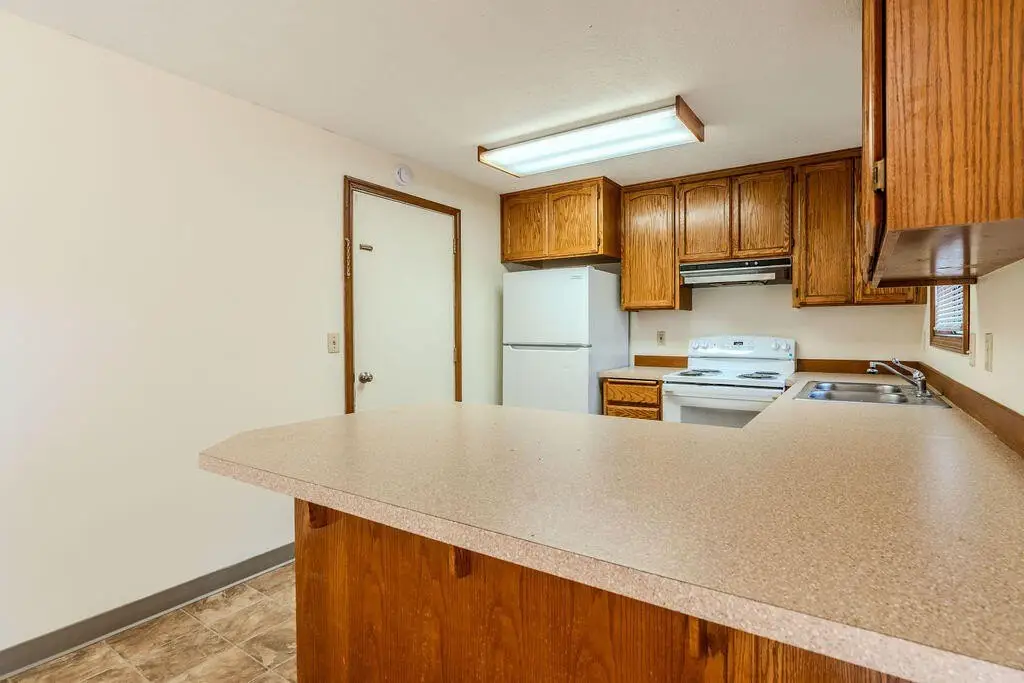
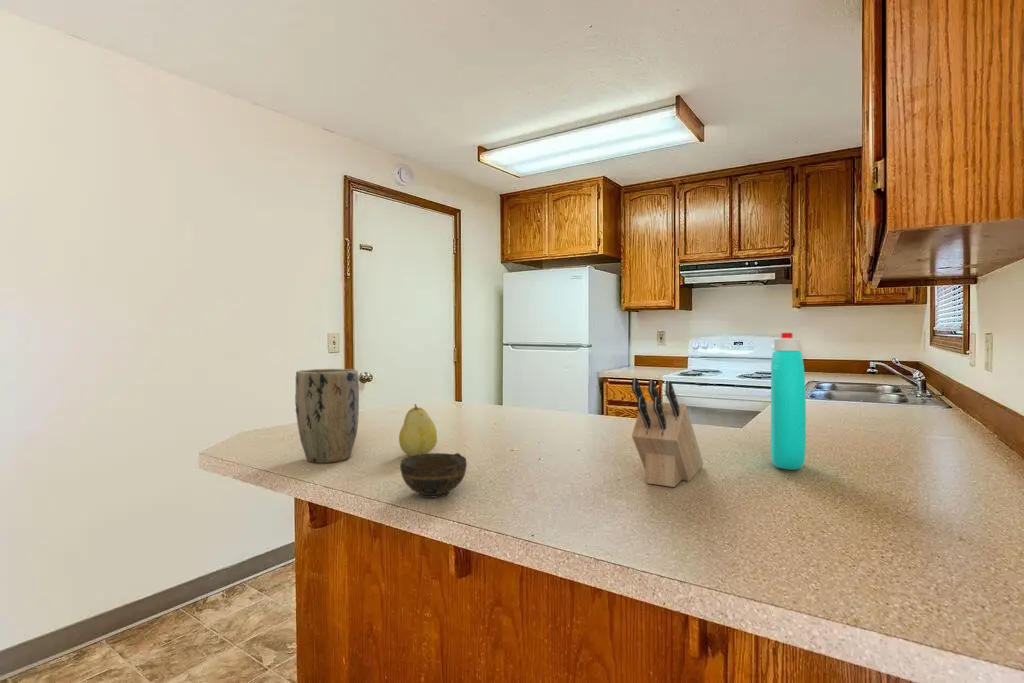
+ fruit (417, 428)
+ knife block (667, 426)
+ bottle (787, 400)
+ cup (438, 475)
+ plant pot (327, 414)
